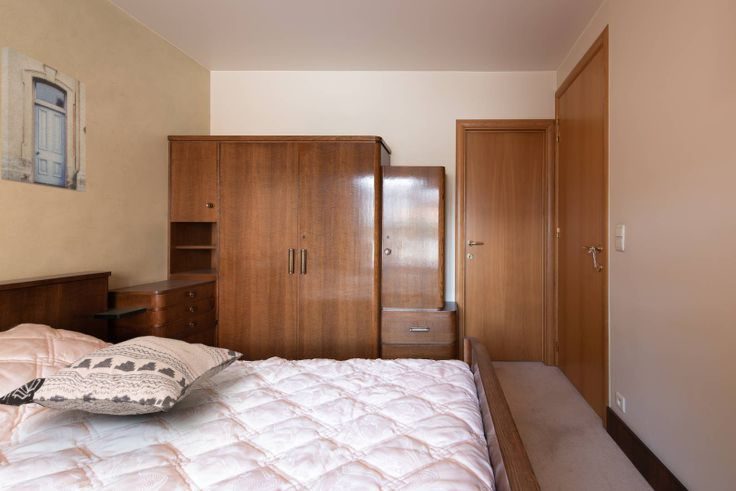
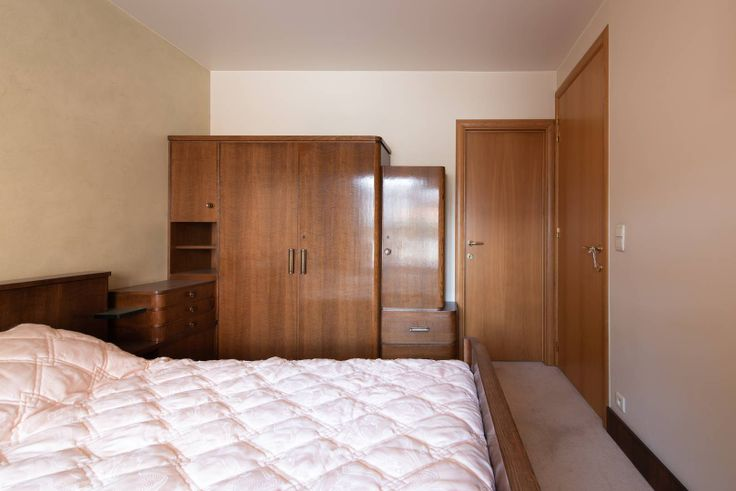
- wall art (47, 126)
- decorative pillow (139, 373)
